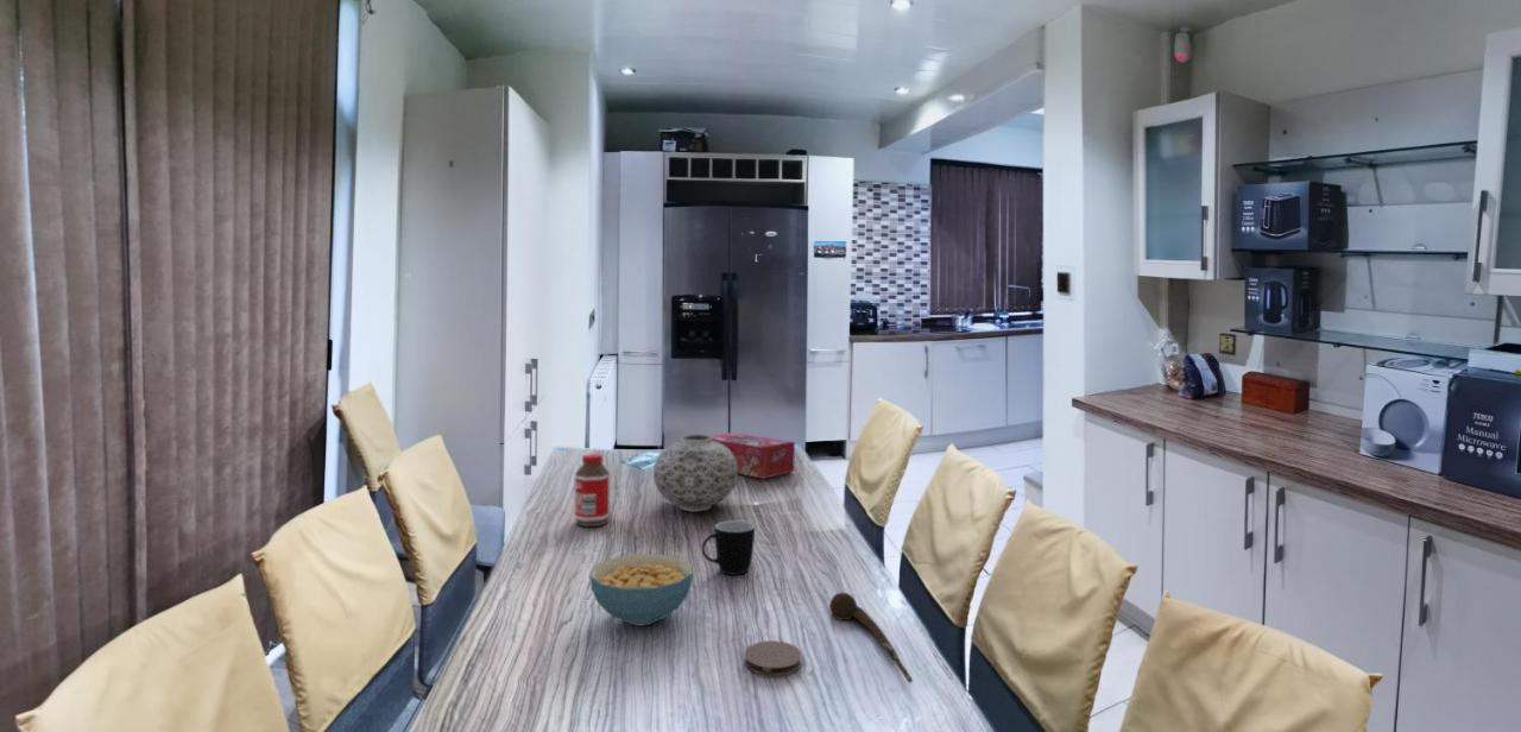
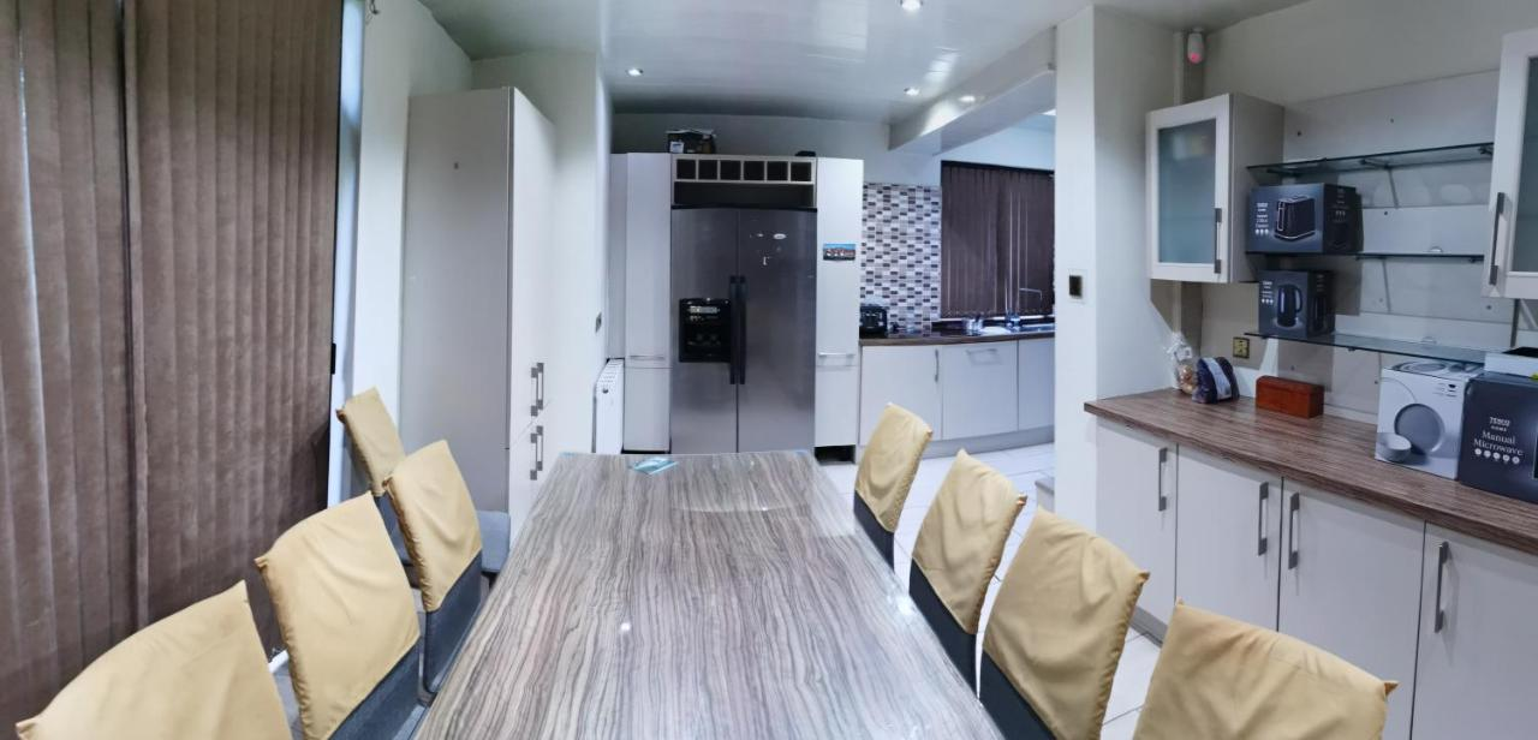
- bottle (592, 488)
- cereal bowl (642, 594)
- mug (727, 548)
- tissue box (746, 454)
- vase (695, 472)
- spoon (869, 629)
- coaster (772, 657)
